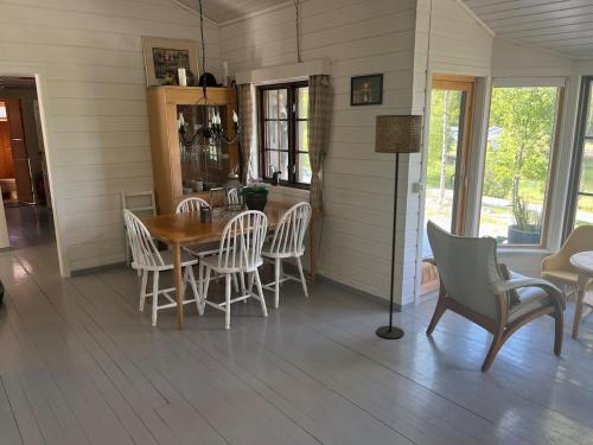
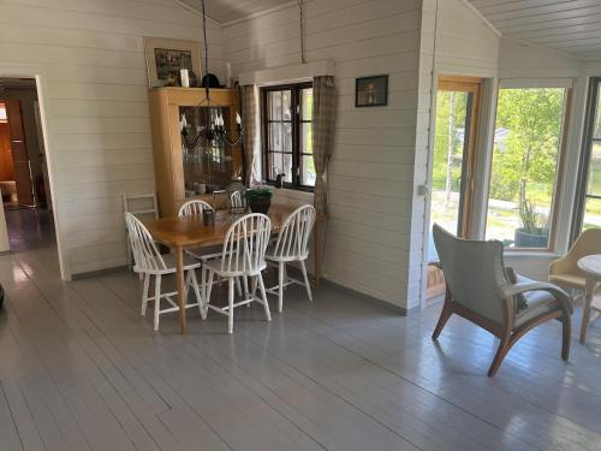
- floor lamp (394, 229)
